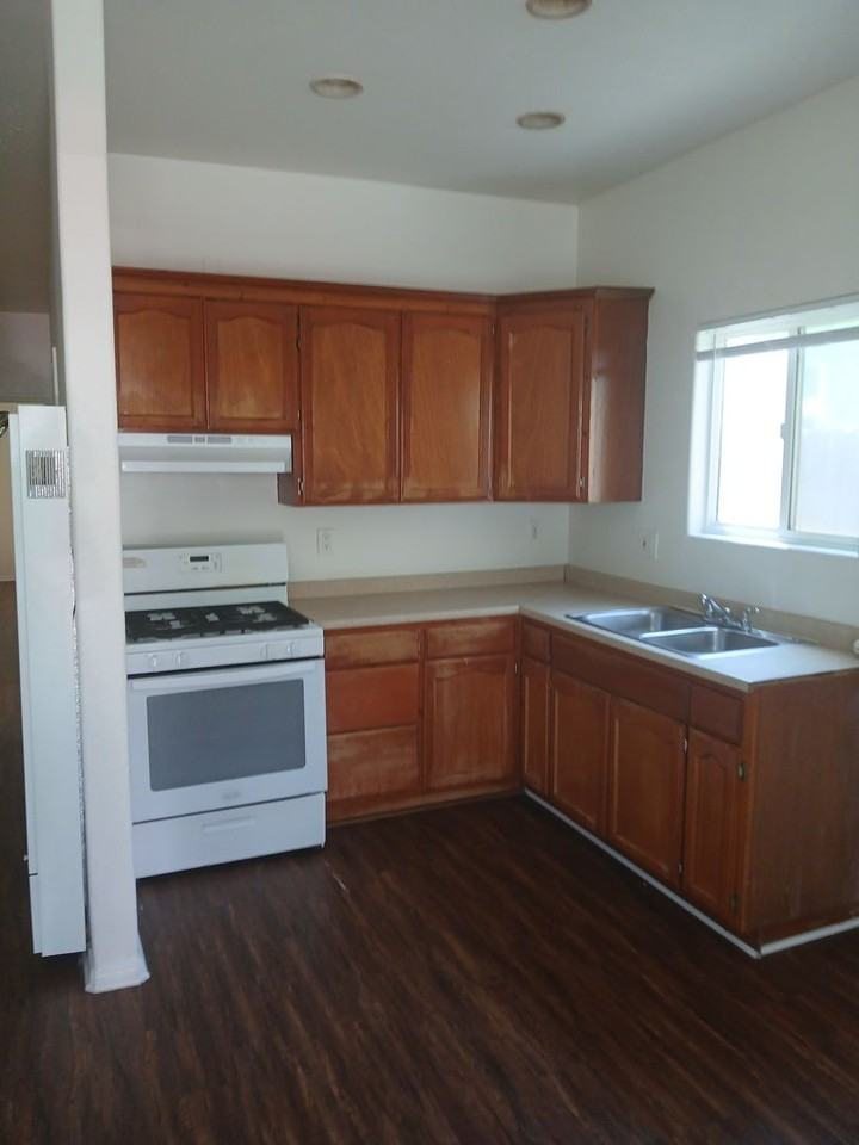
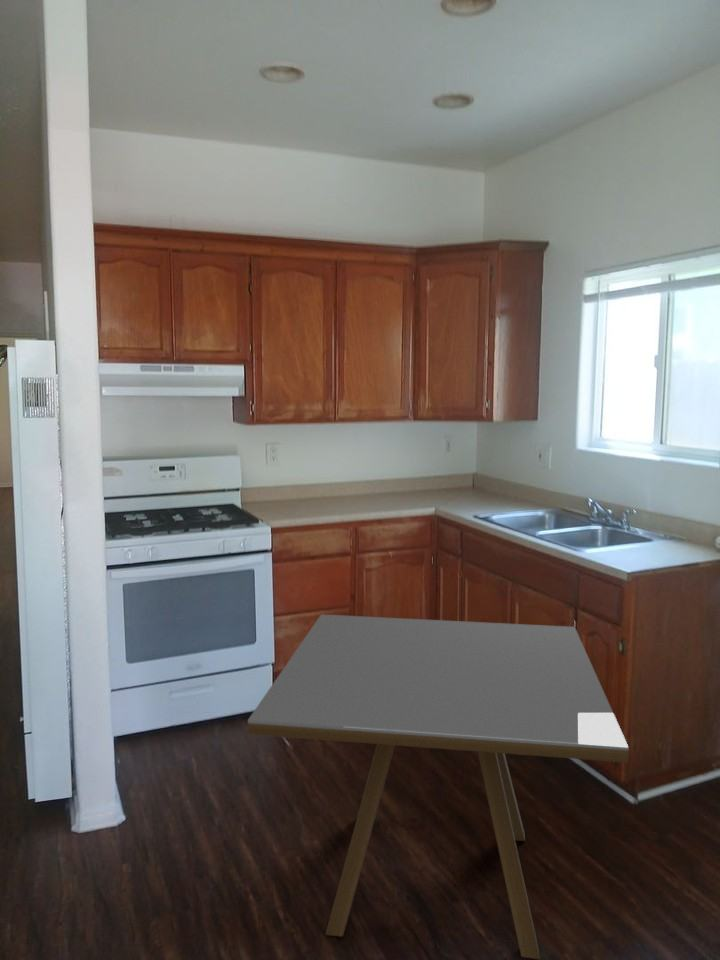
+ dining table (439, 748)
